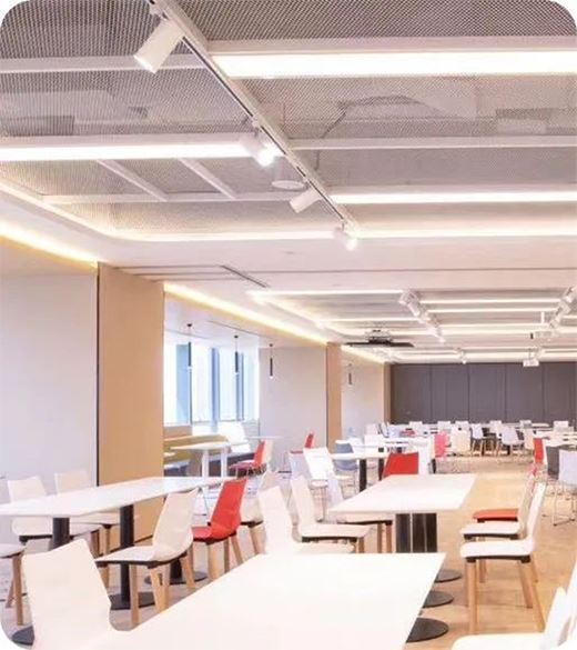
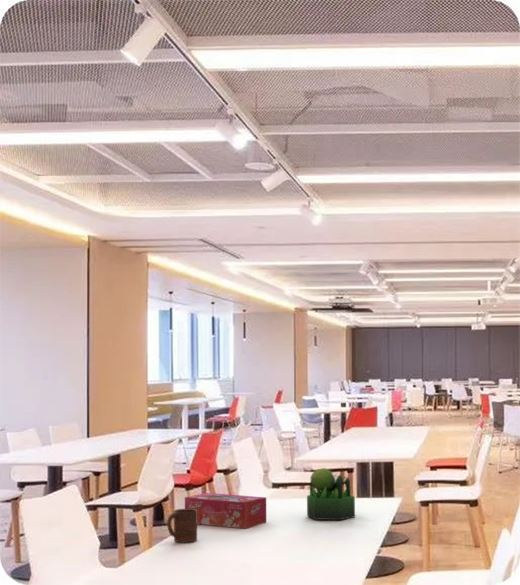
+ cup (183, 526)
+ tissue box (225, 509)
+ plant (330, 491)
